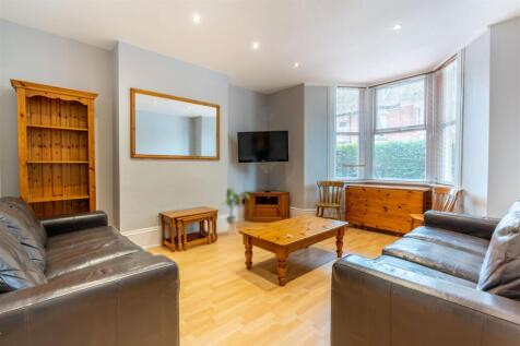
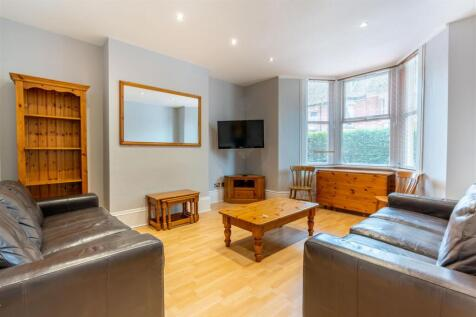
- house plant (232, 211)
